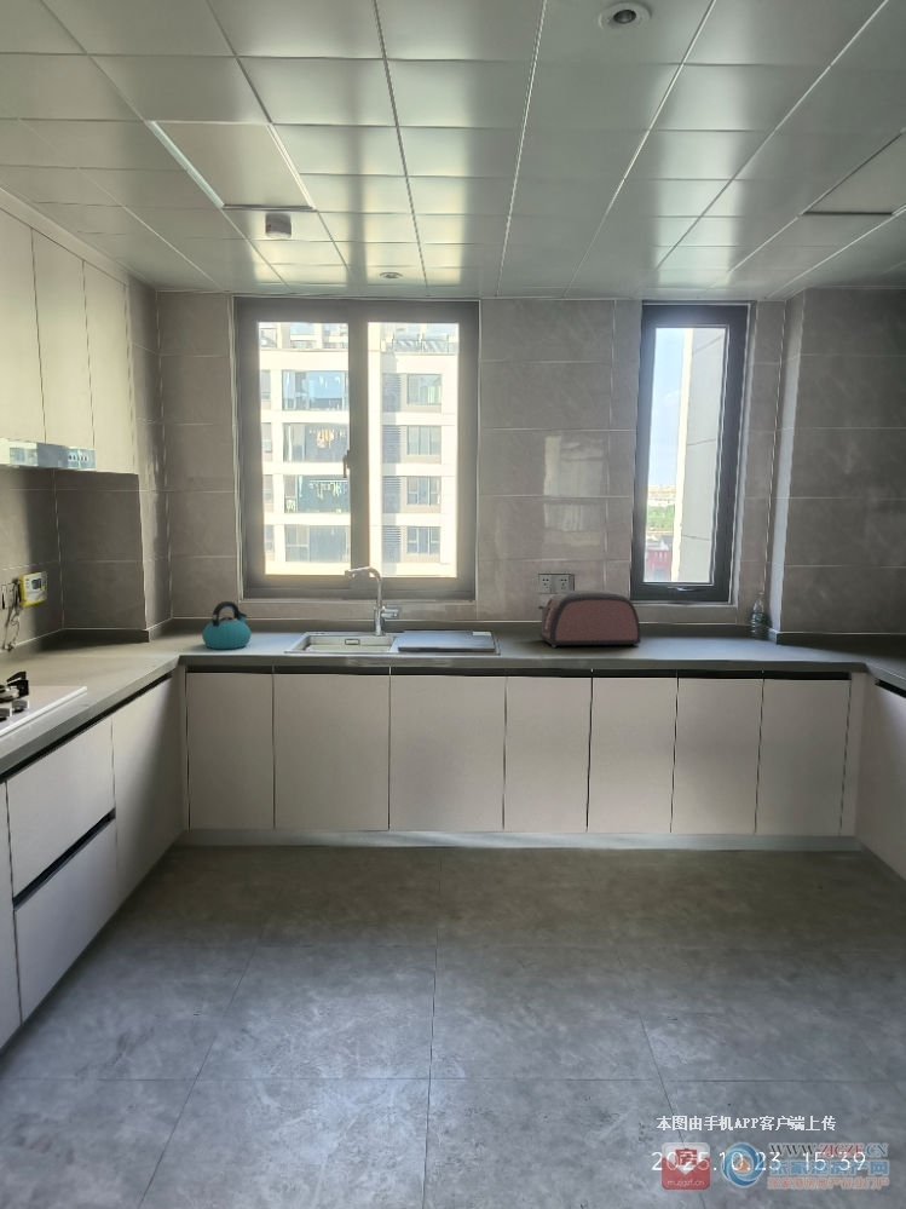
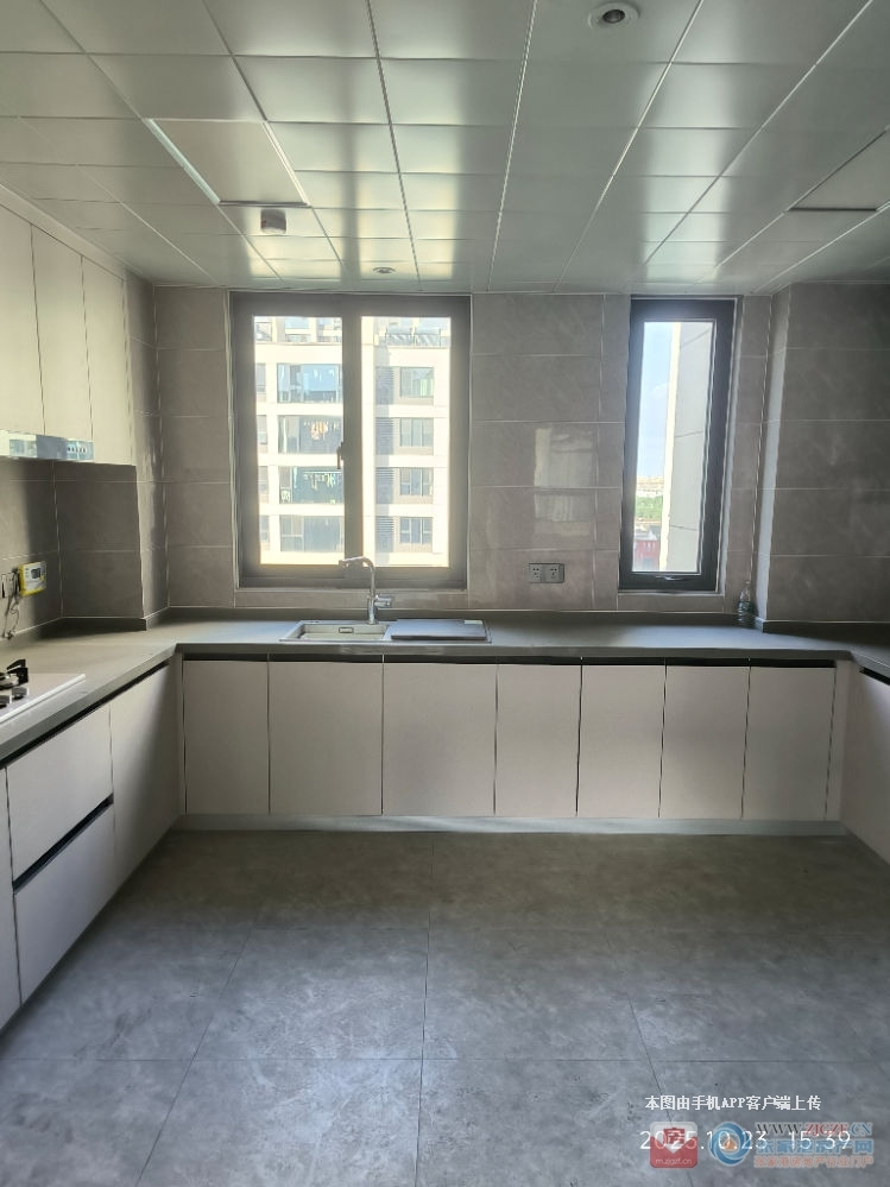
- kettle (229, 623)
- toaster (587, 617)
